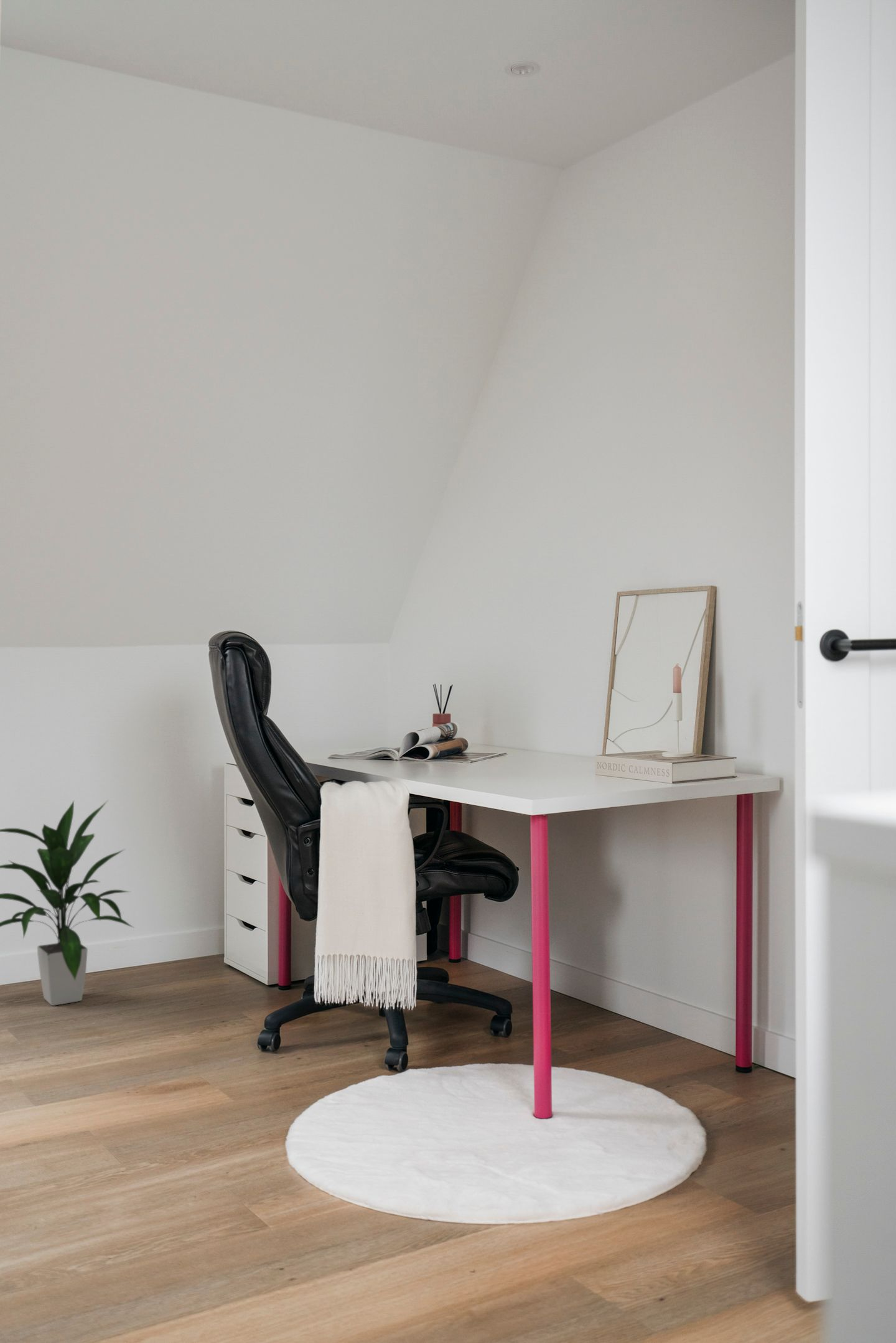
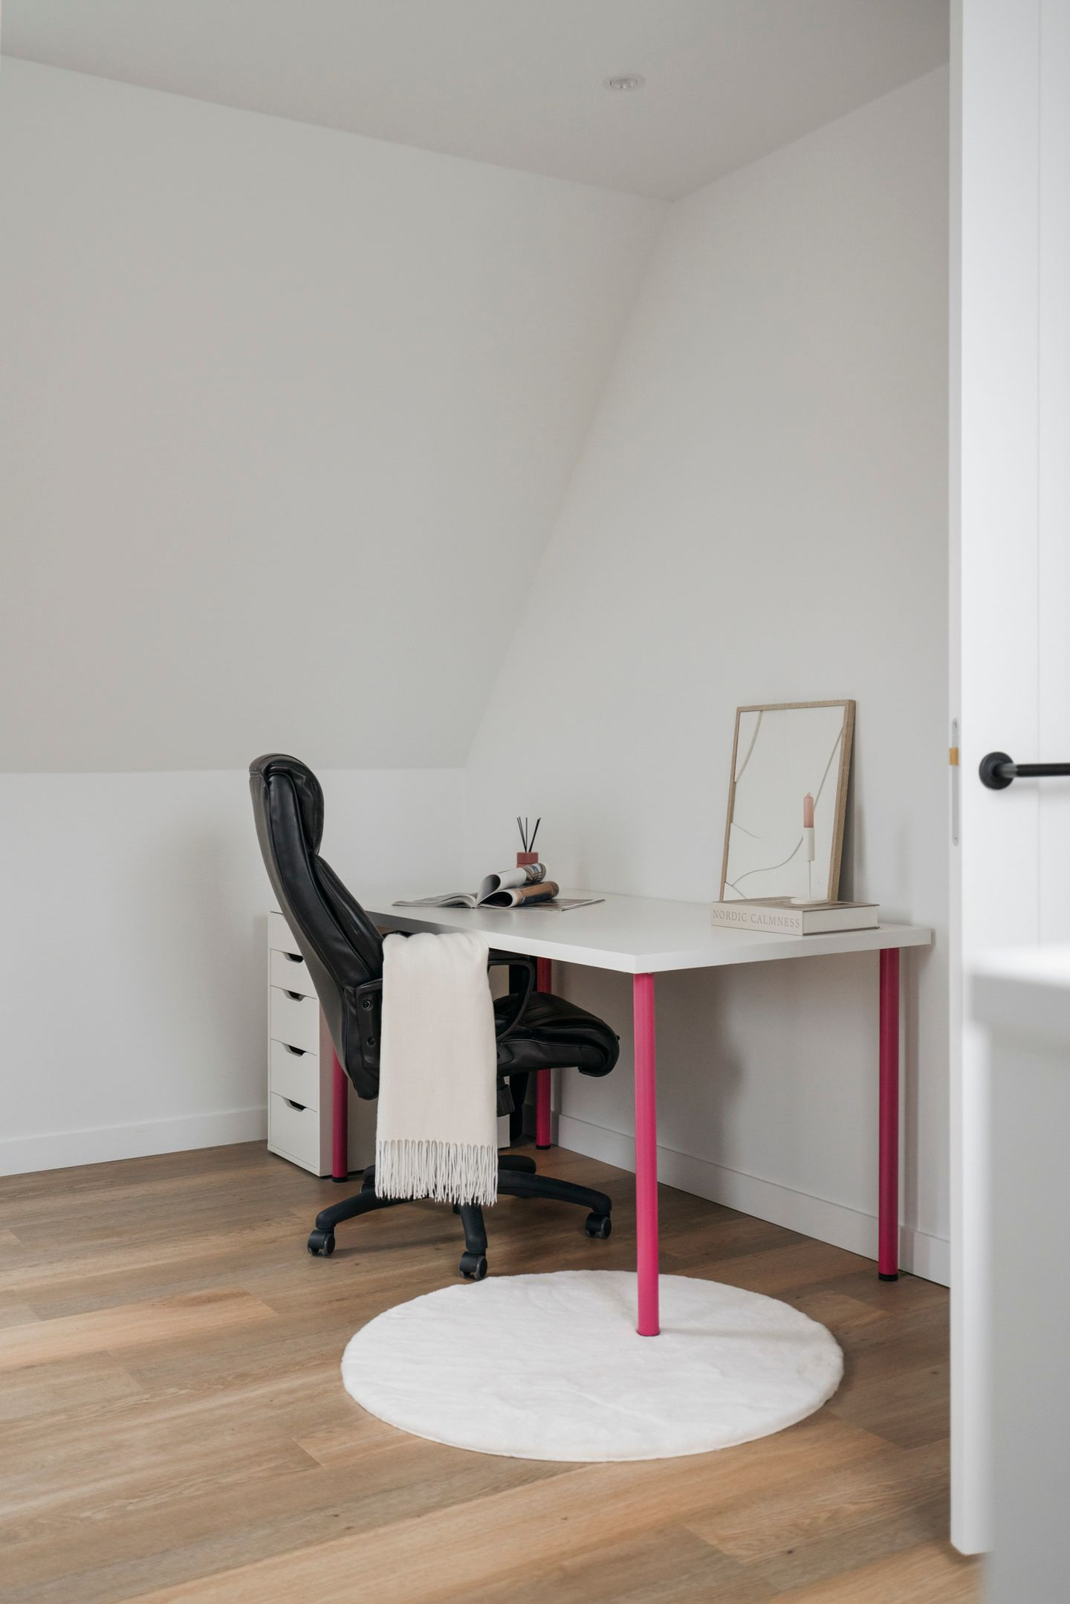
- indoor plant (59, 902)
